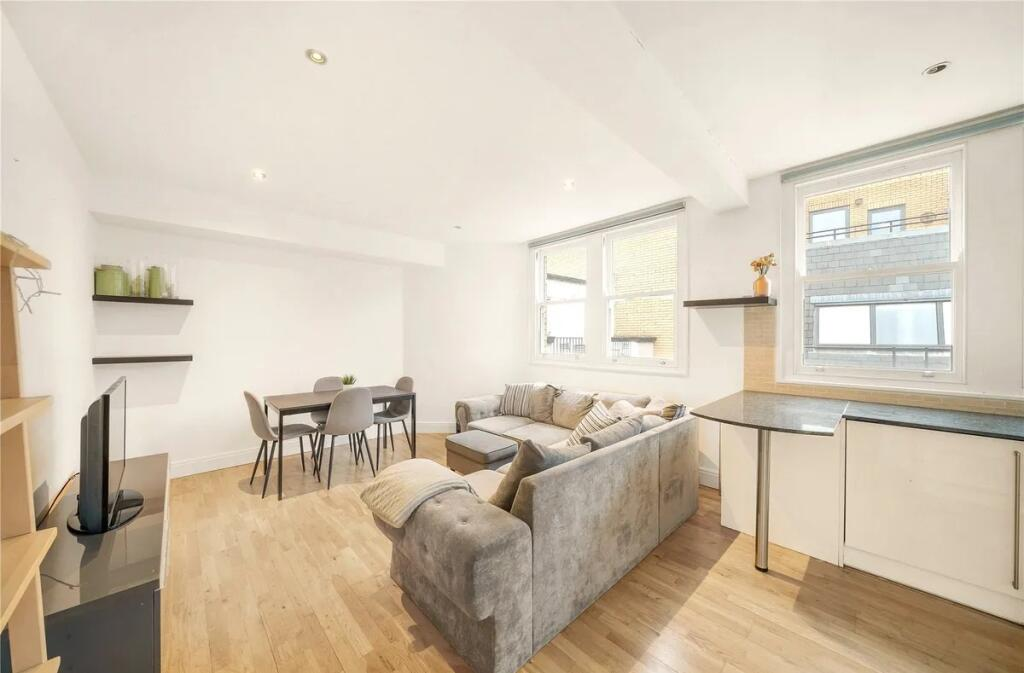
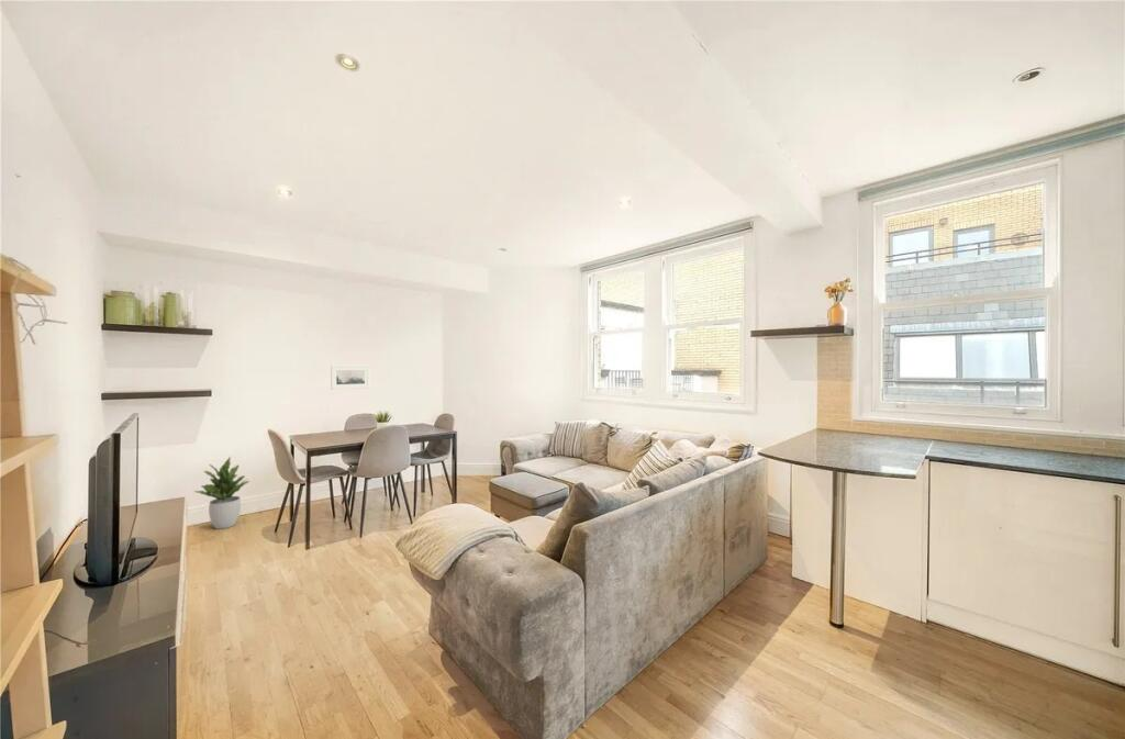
+ potted plant (223, 492)
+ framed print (350, 377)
